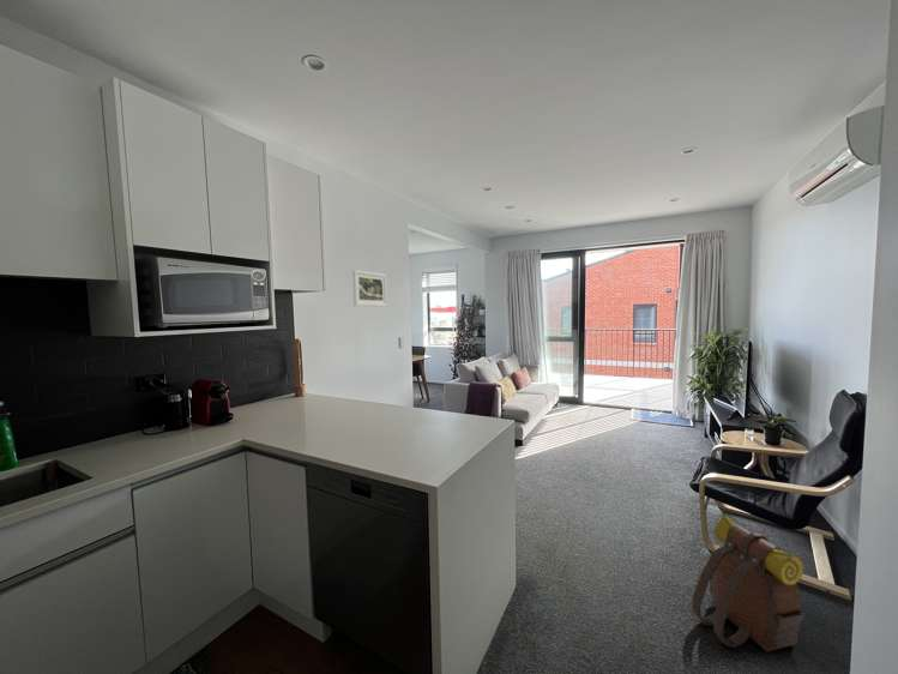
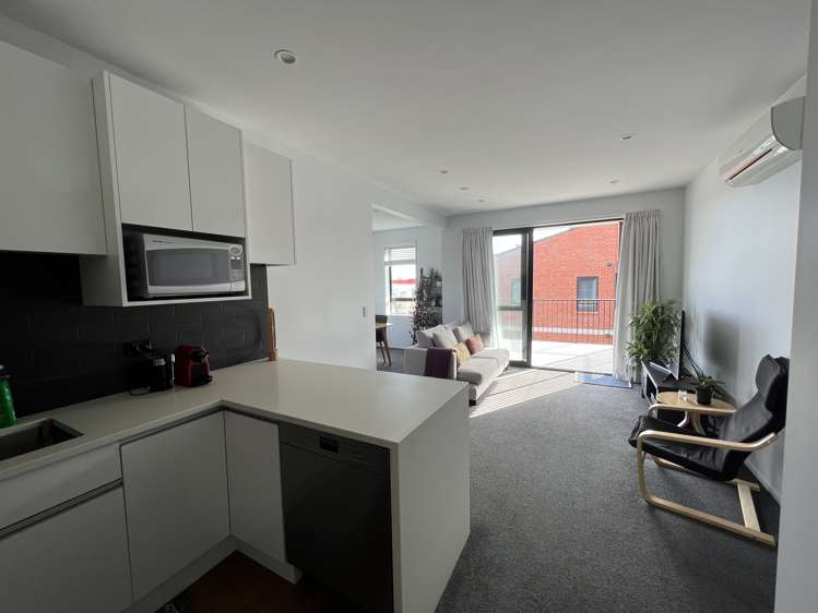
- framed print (370, 289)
- backpack (740, 580)
